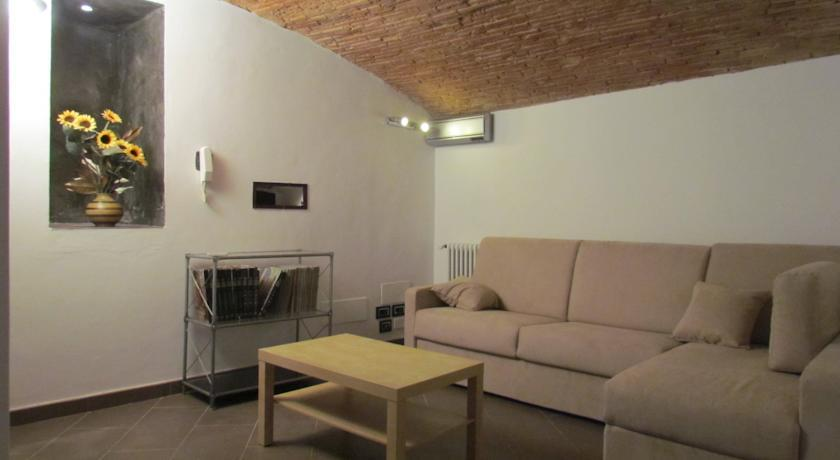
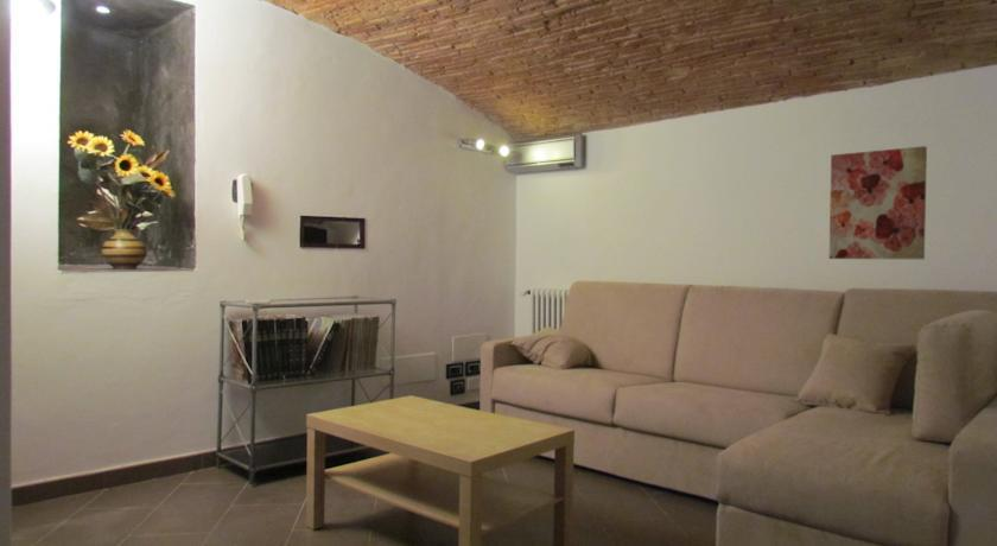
+ wall art (876, 204)
